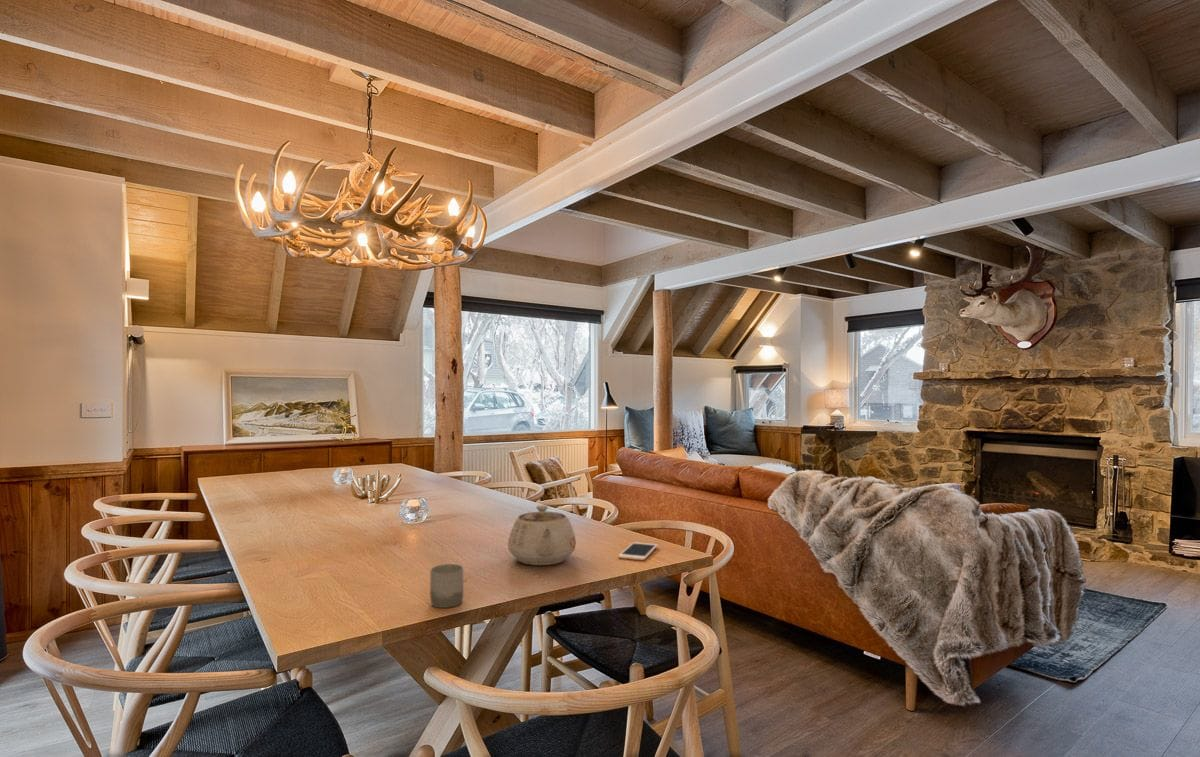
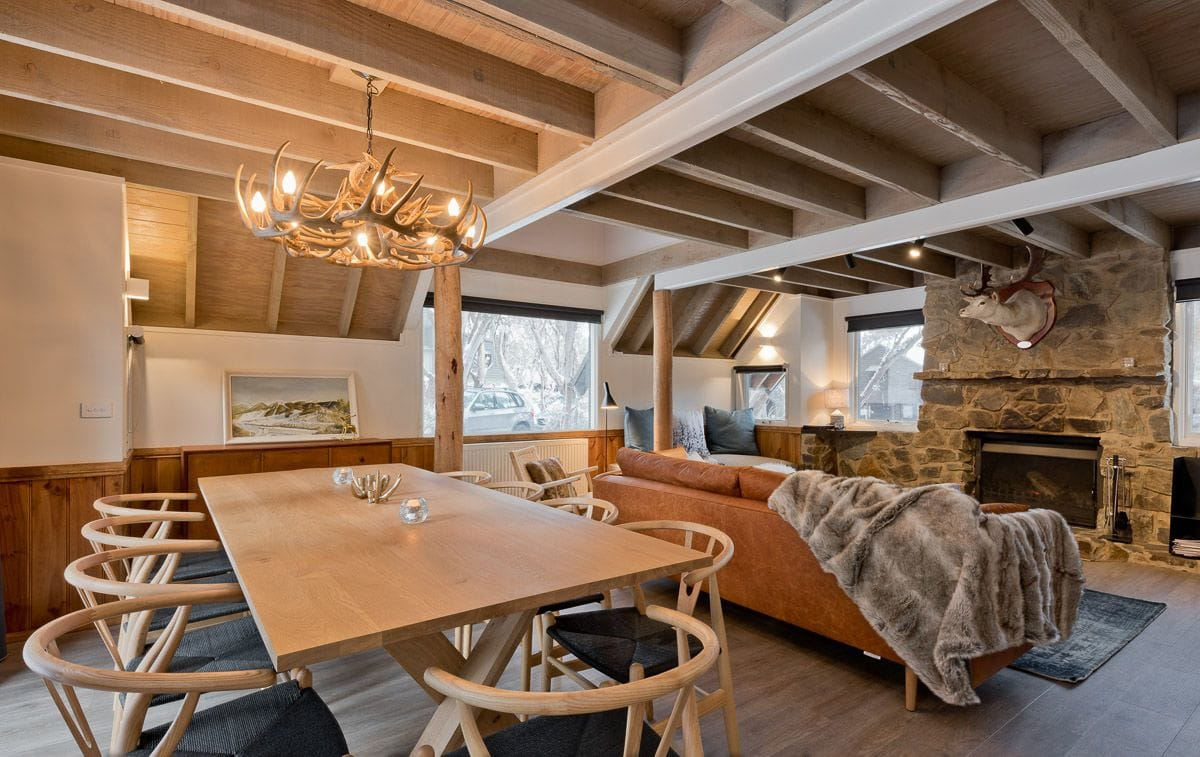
- cup (447, 583)
- cell phone (638, 550)
- teapot (542, 533)
